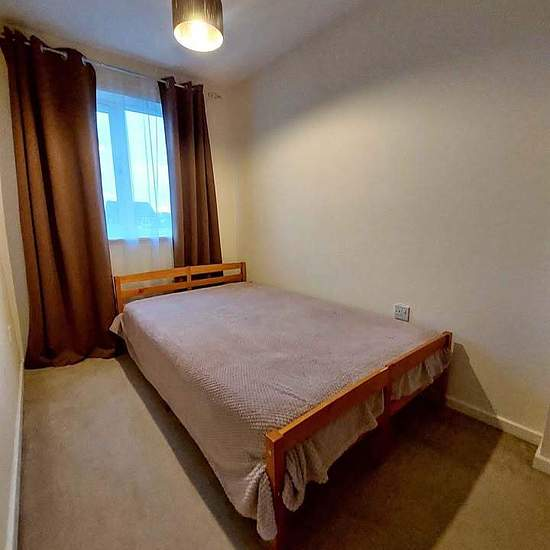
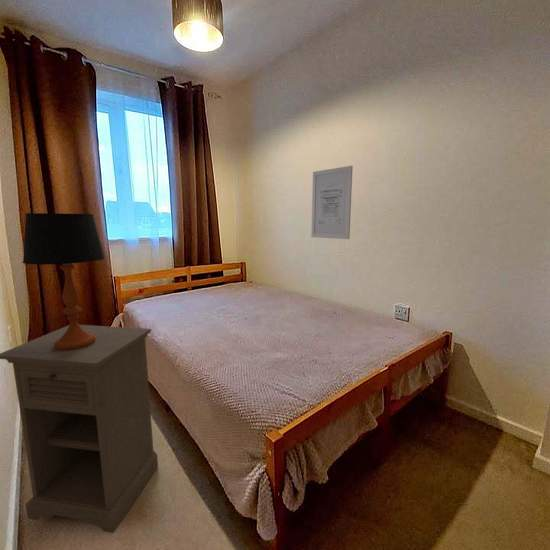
+ table lamp (68, 280)
+ nightstand (90, 419)
+ wall art (330, 204)
